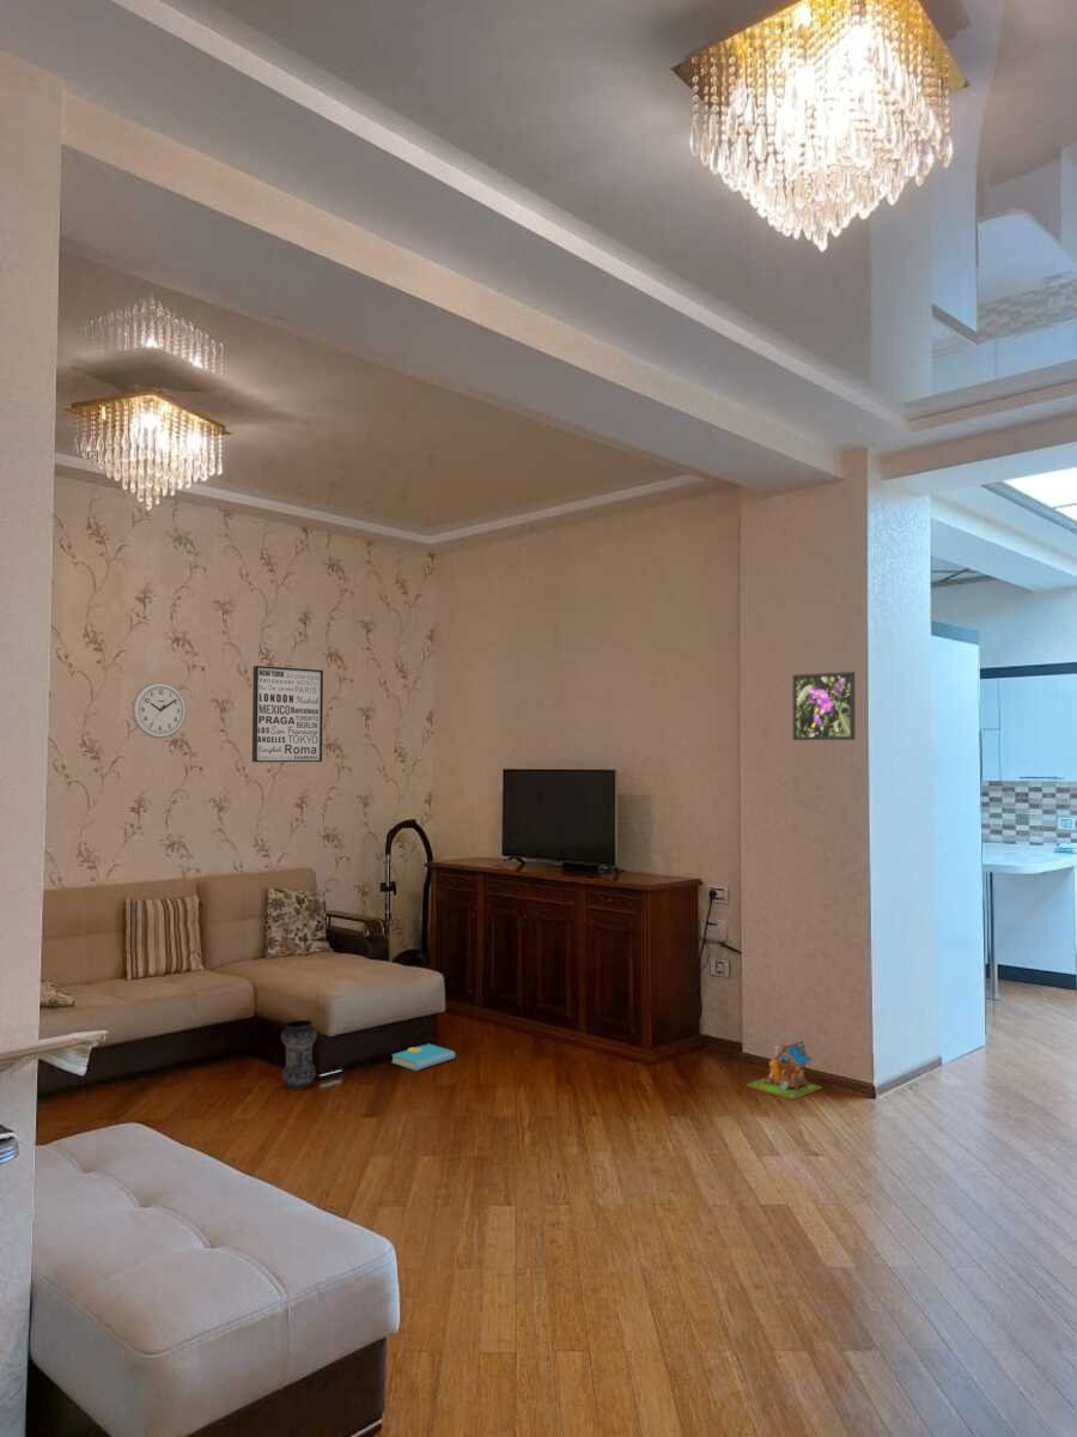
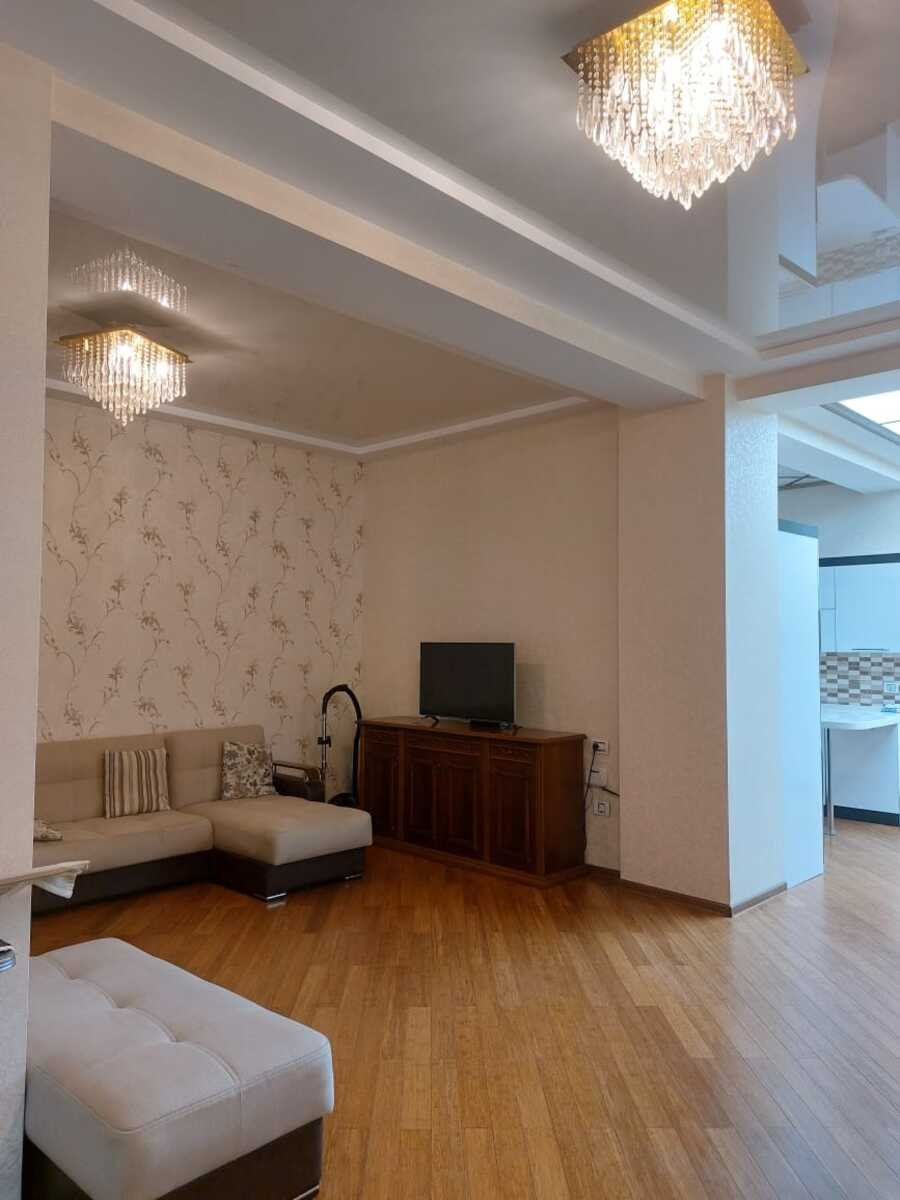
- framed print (822, 707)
- vase (298, 1054)
- toy house (784, 1061)
- book (422, 1056)
- wall clock (160, 710)
- wall art (288, 715)
